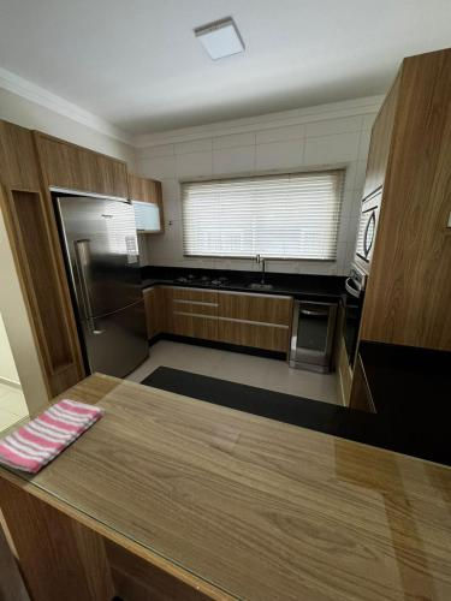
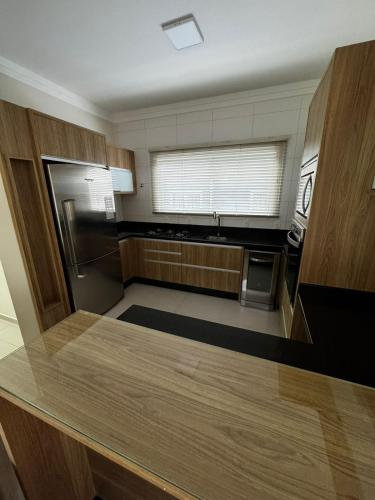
- dish towel (52, 428)
